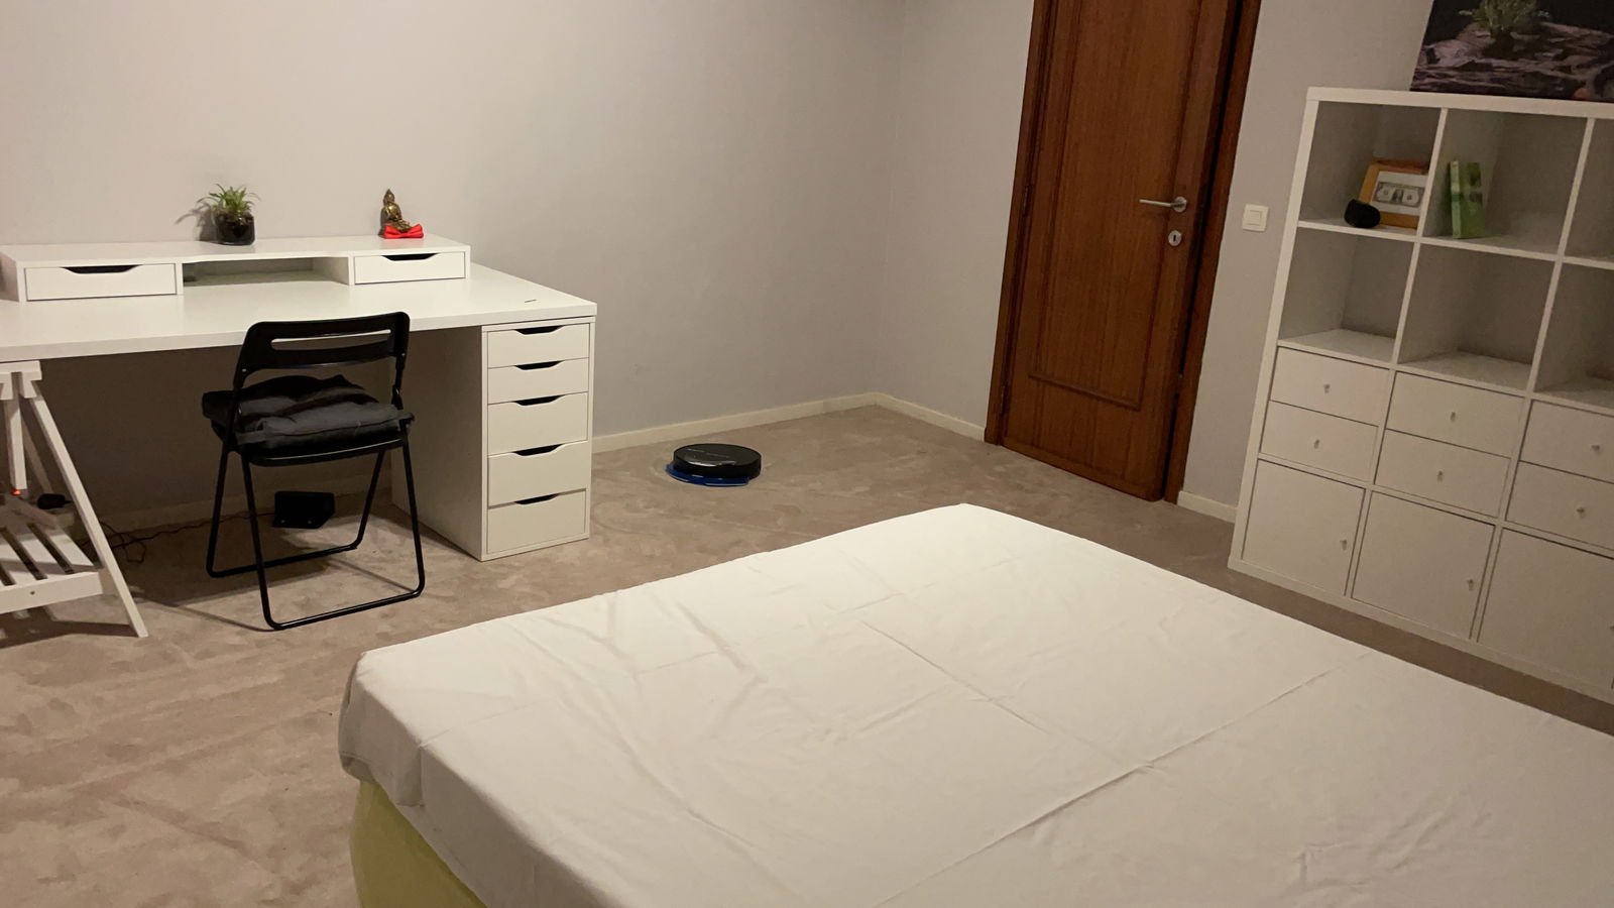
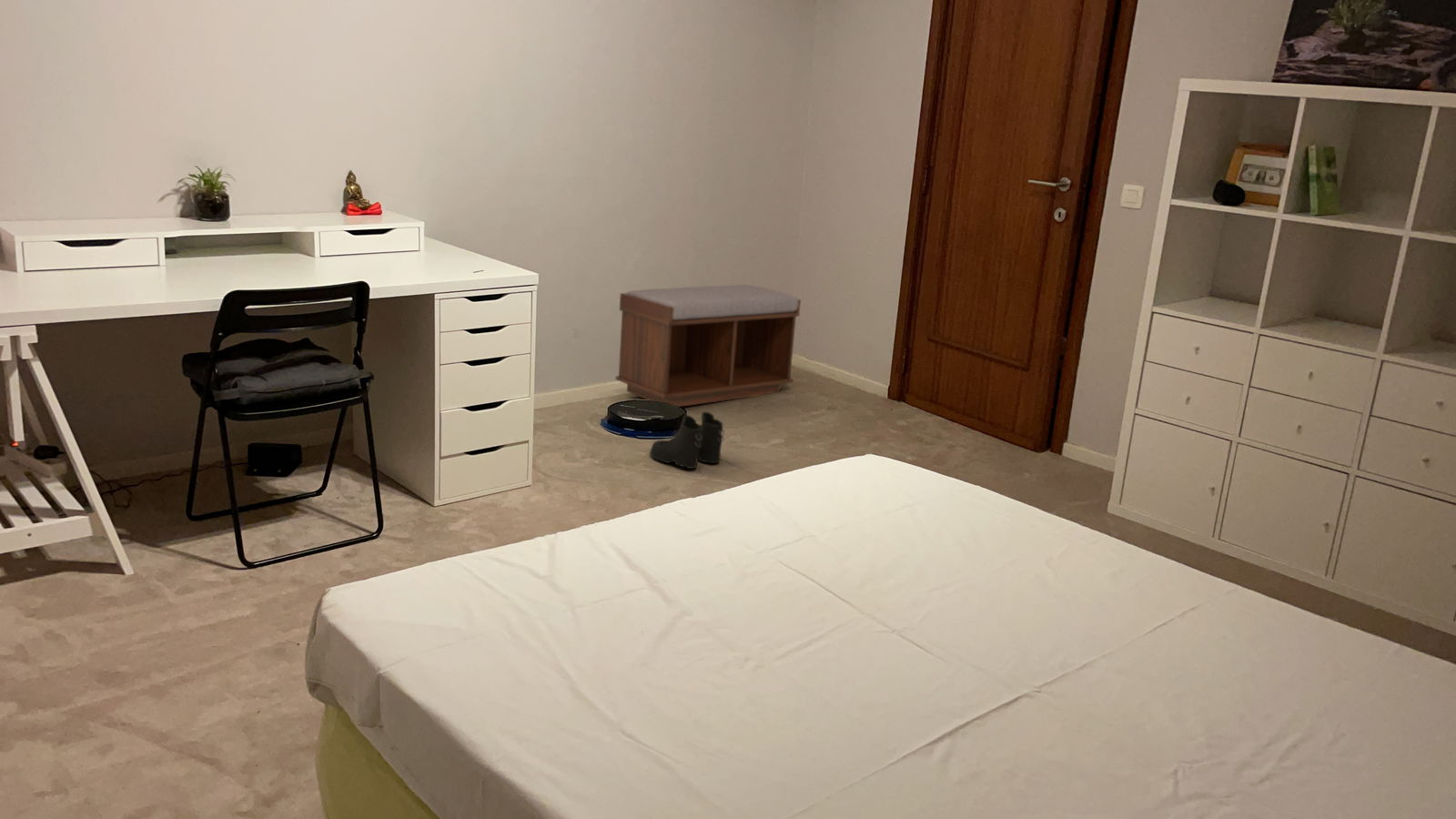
+ boots (687, 435)
+ bench (710, 342)
